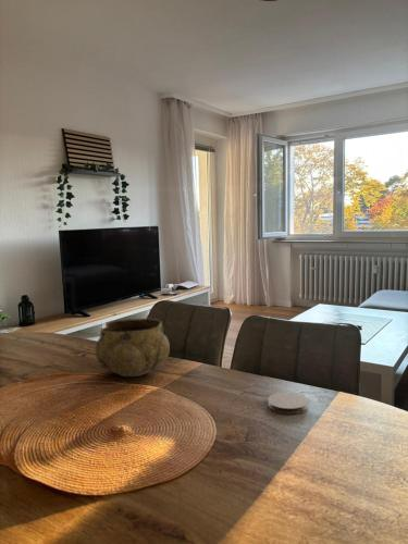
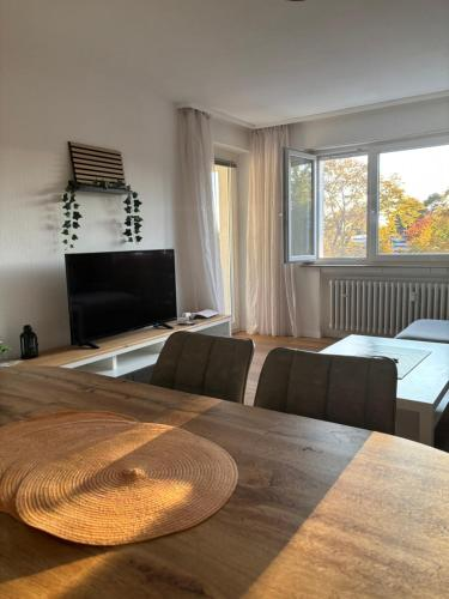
- decorative bowl (133, 347)
- coaster (287, 403)
